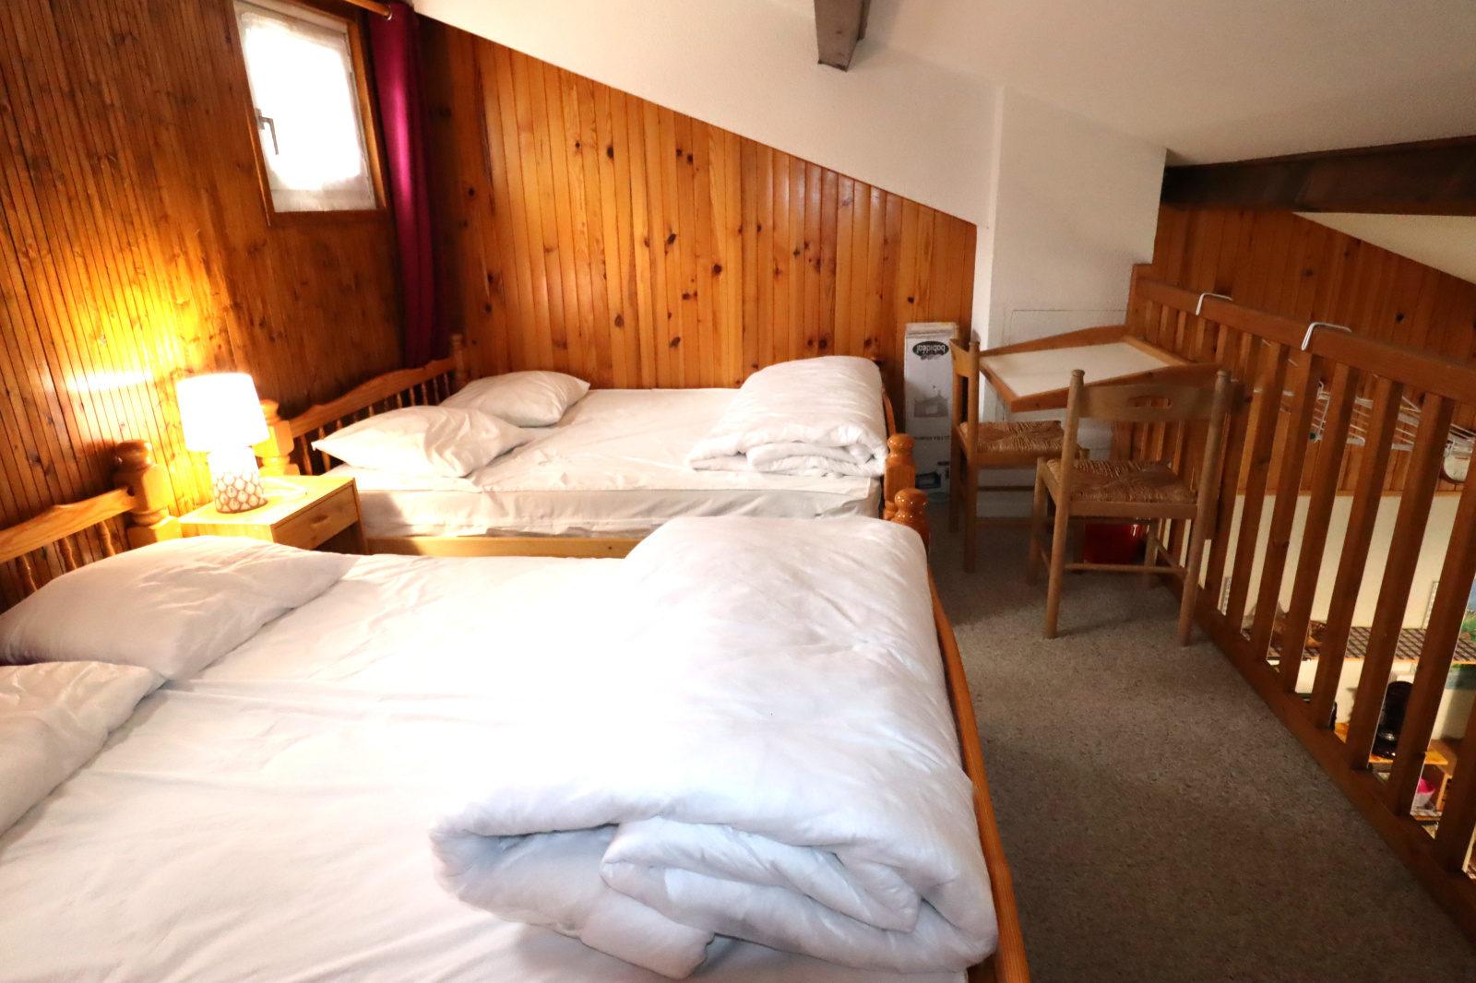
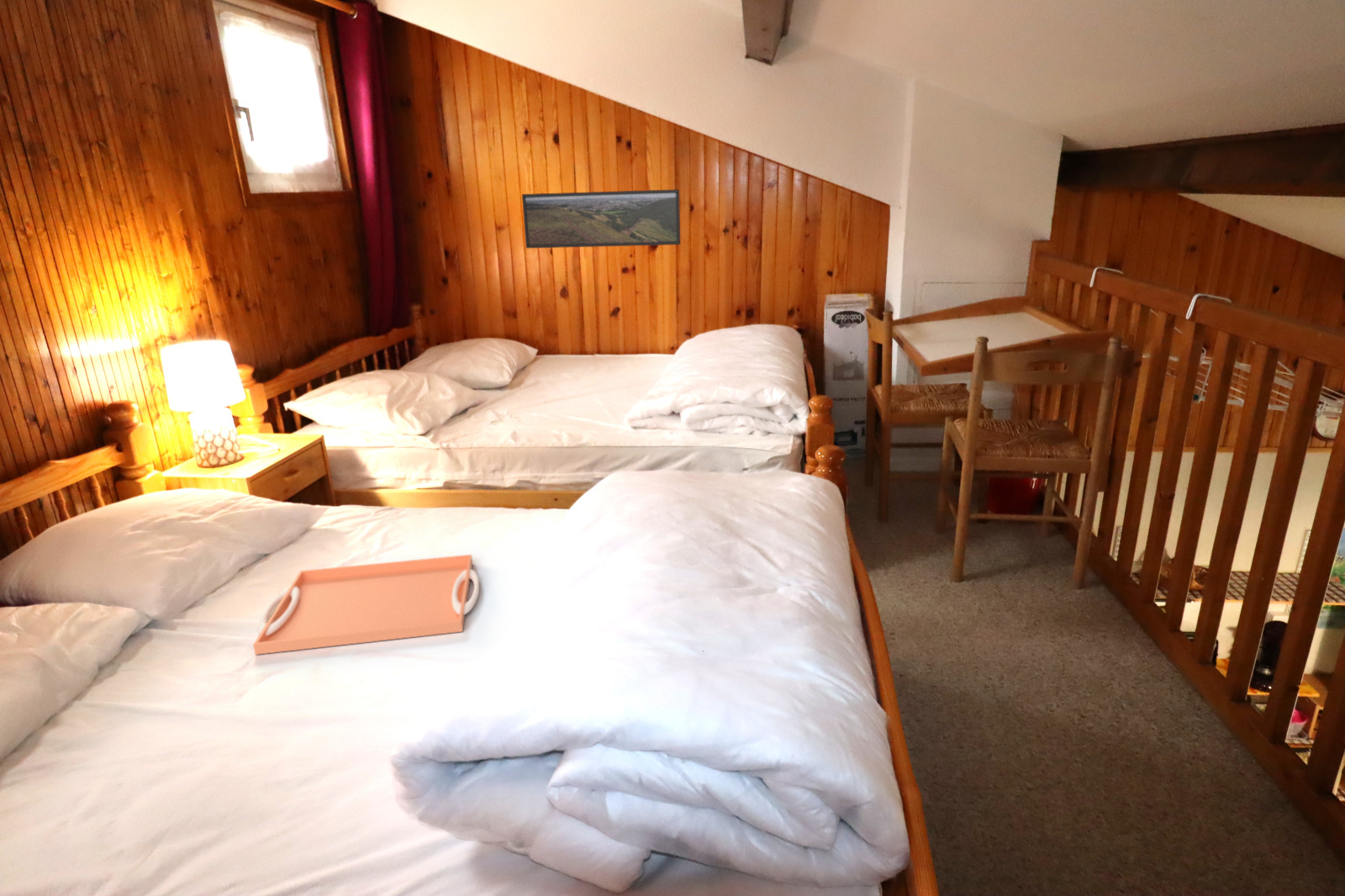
+ serving tray (375, 598)
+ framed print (601, 219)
